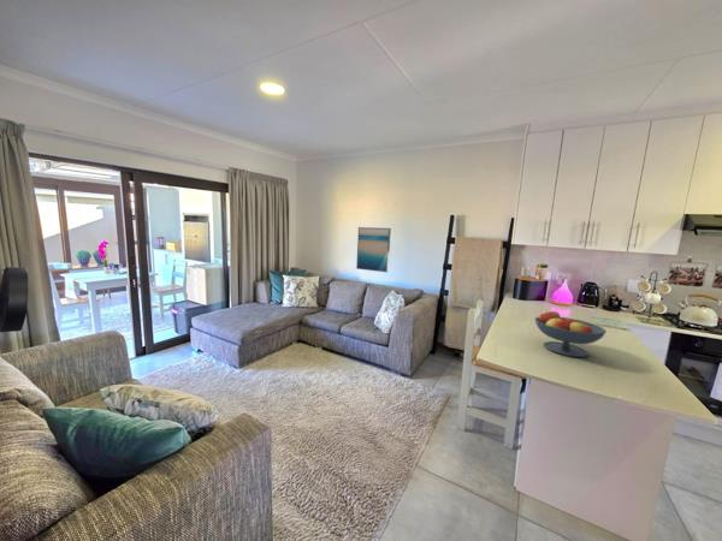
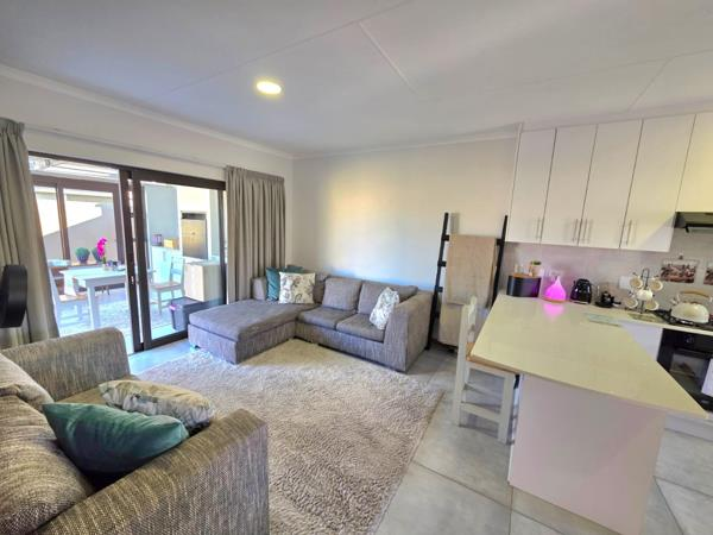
- fruit bowl (567, 332)
- wall art (373, 249)
